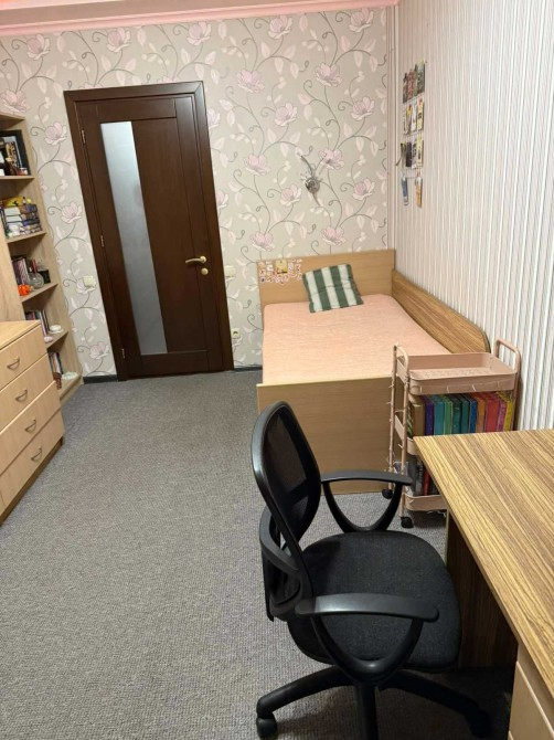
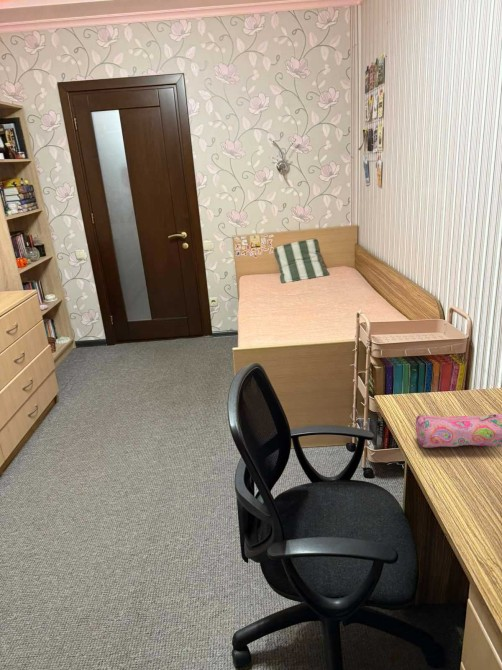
+ pencil case (459, 429)
